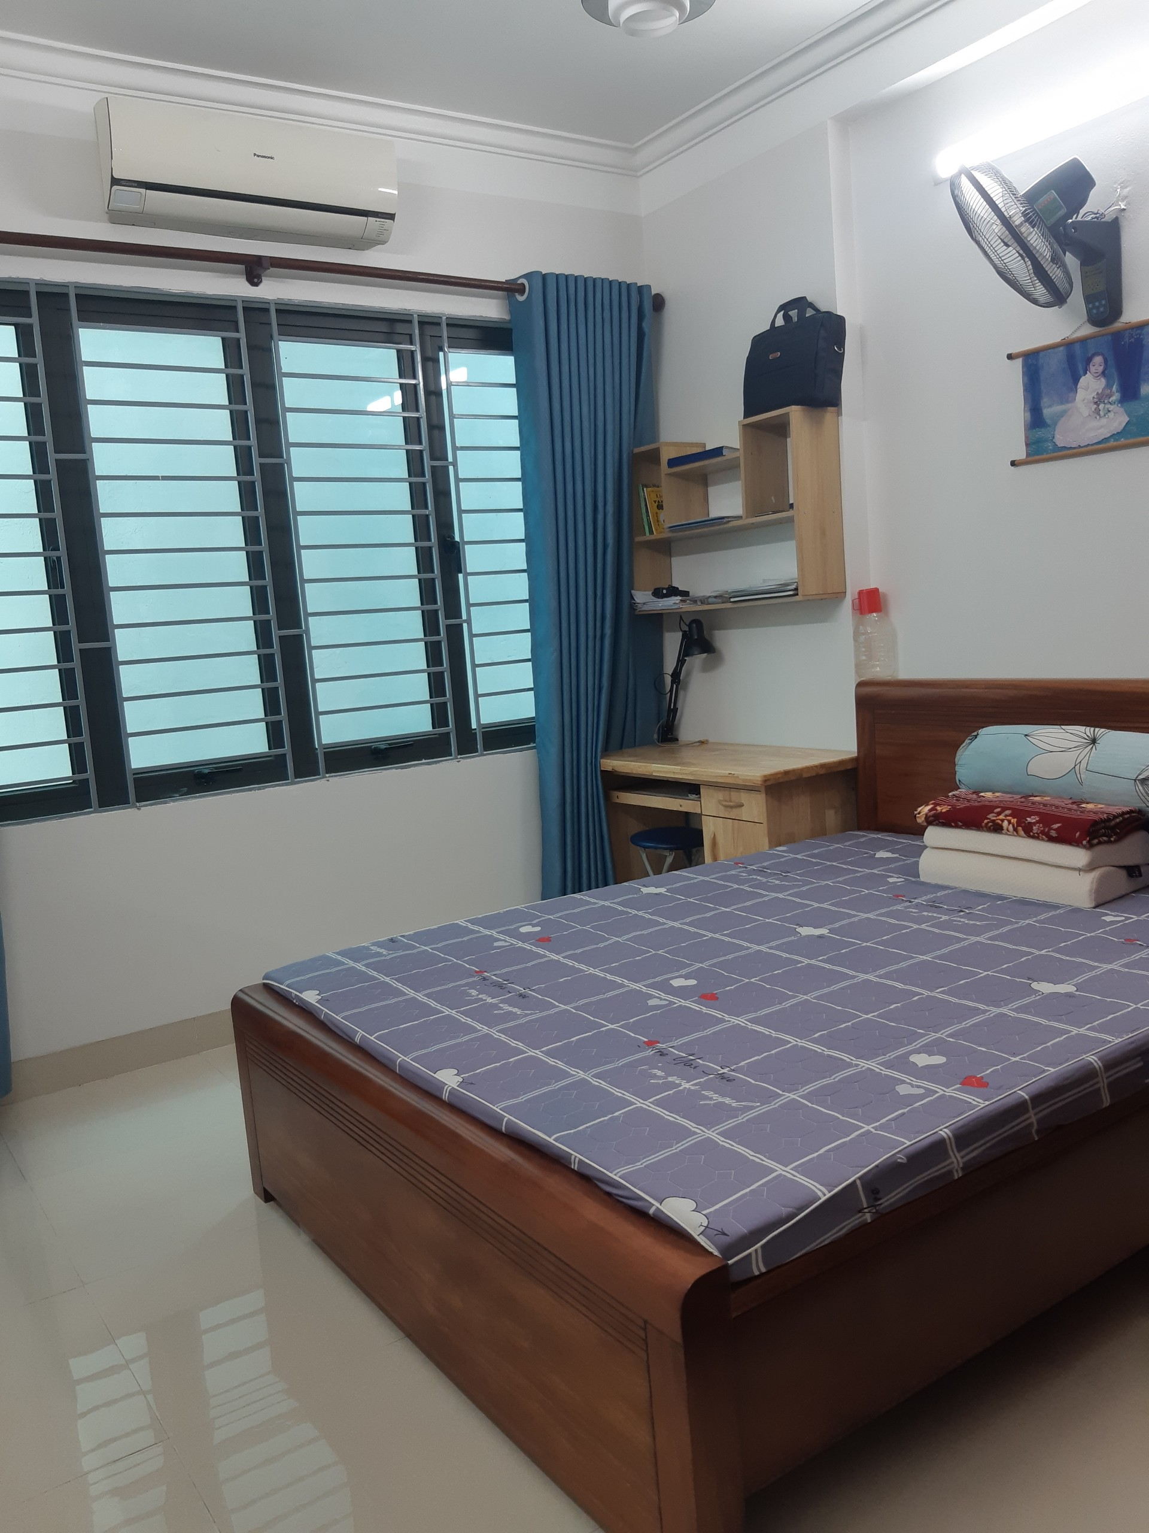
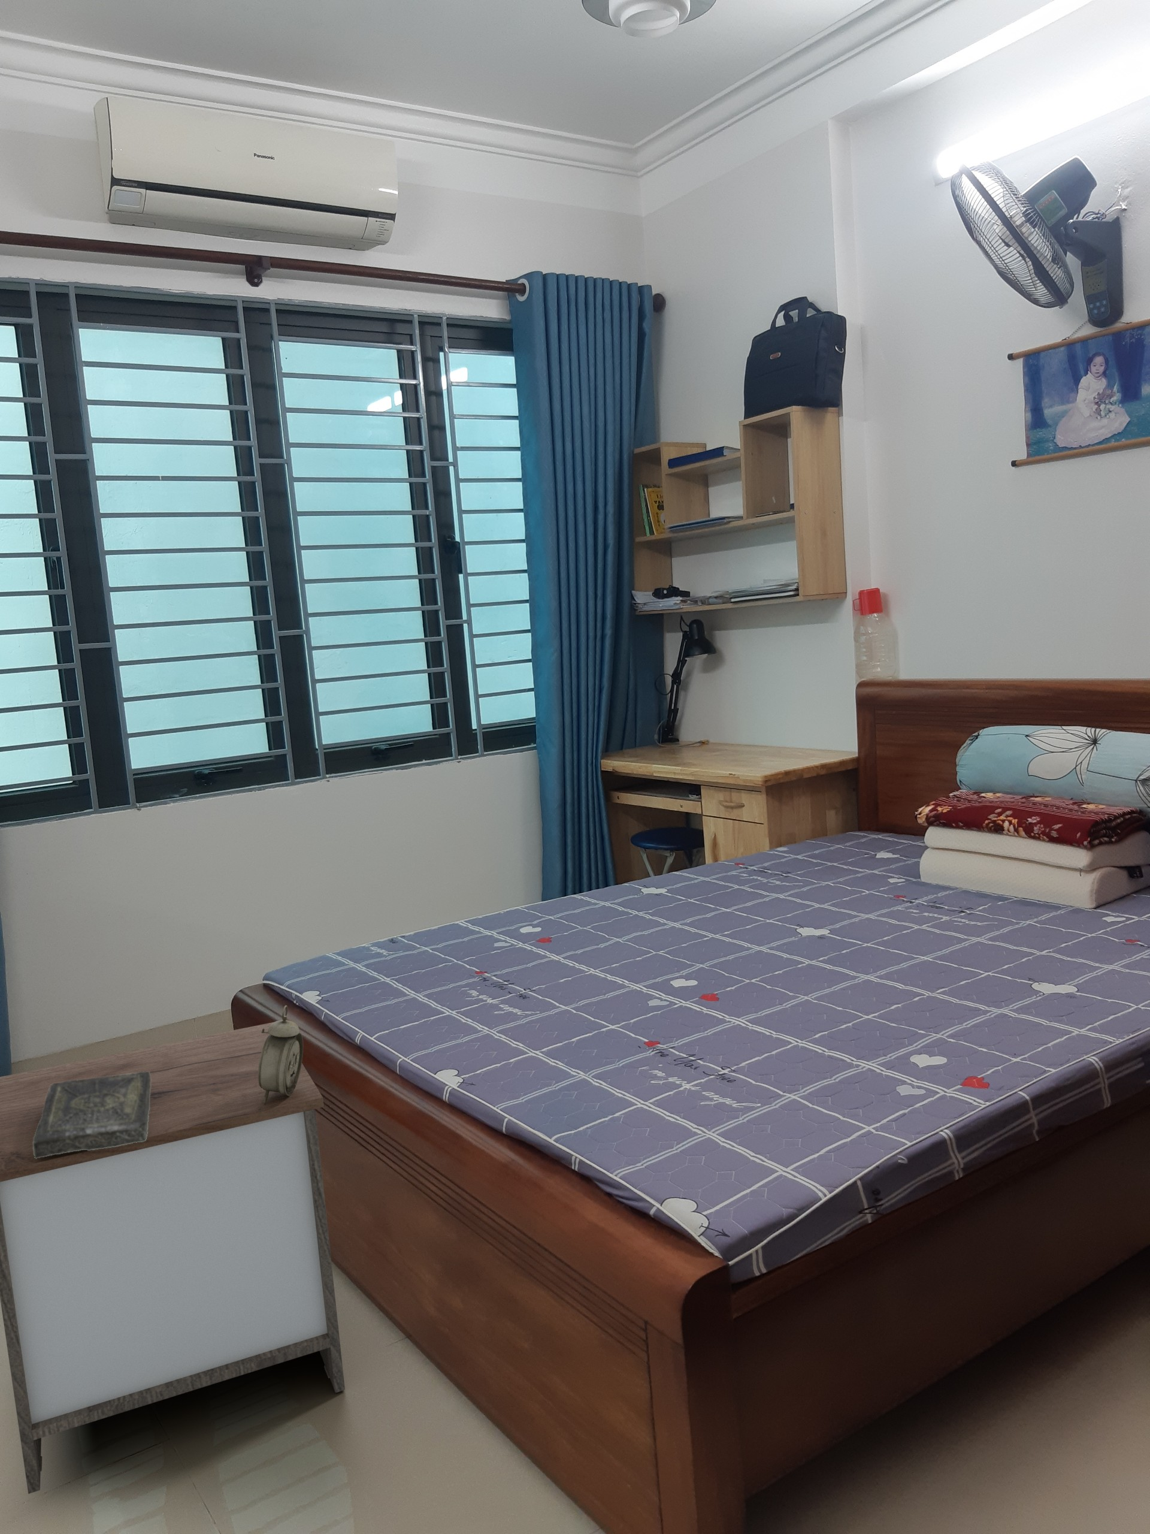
+ alarm clock (280, 1048)
+ nightstand (164, 1227)
+ book (95, 1109)
